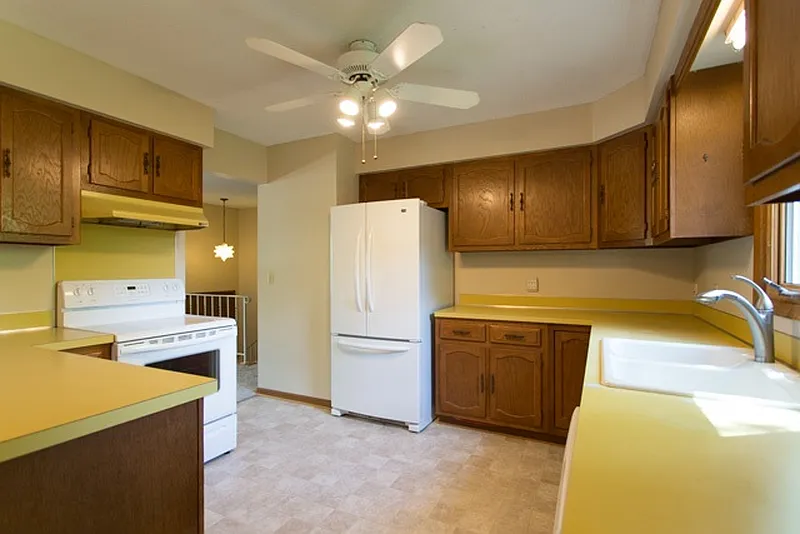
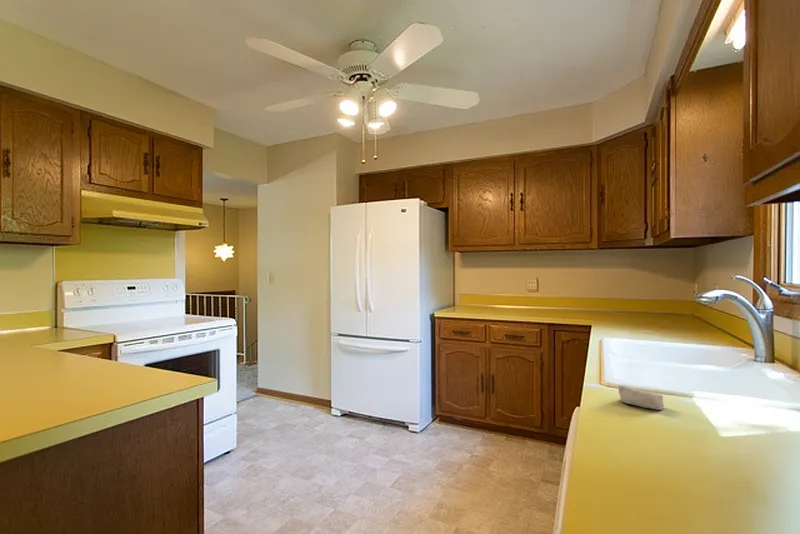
+ soap bar (640, 395)
